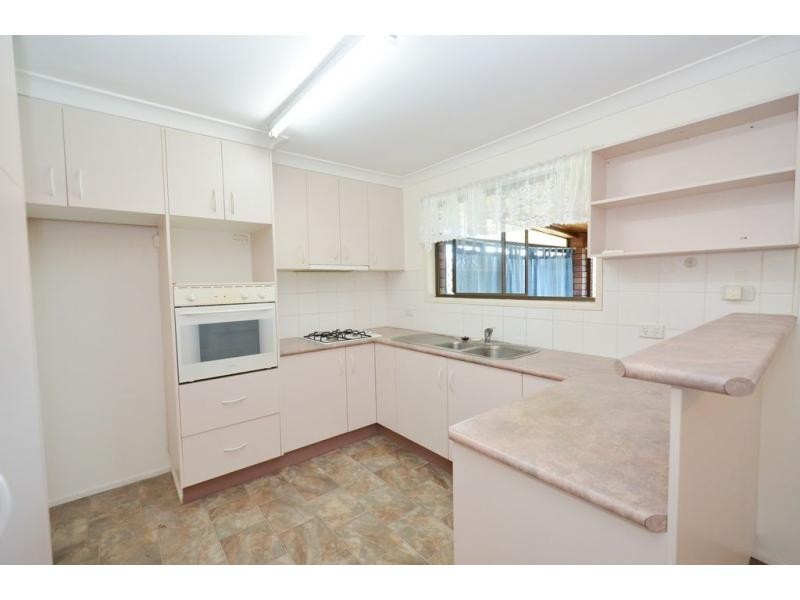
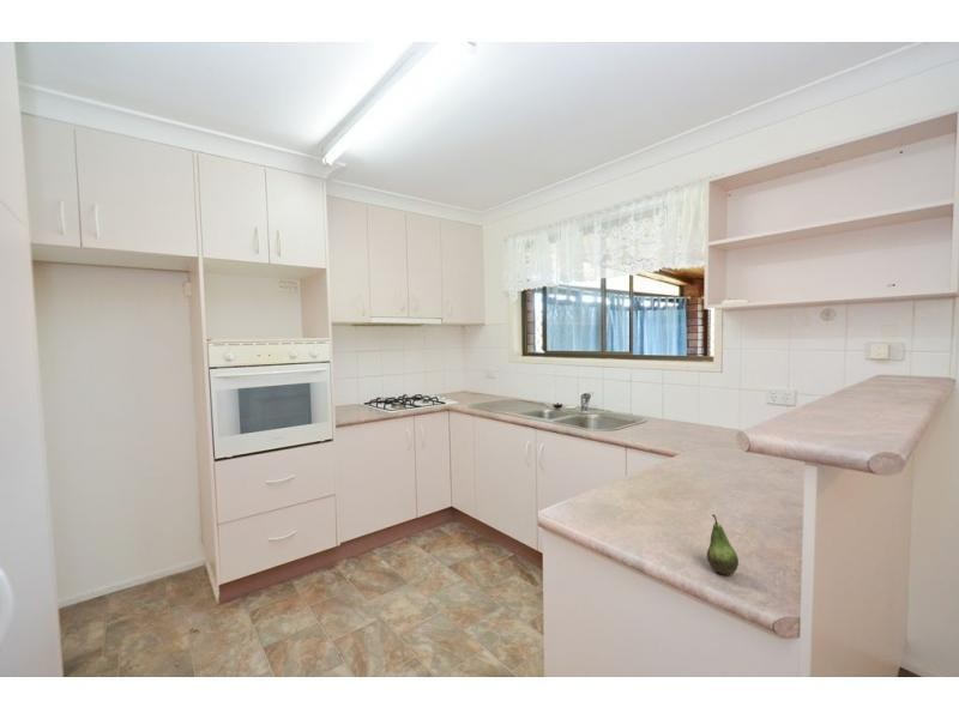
+ fruit (722, 542)
